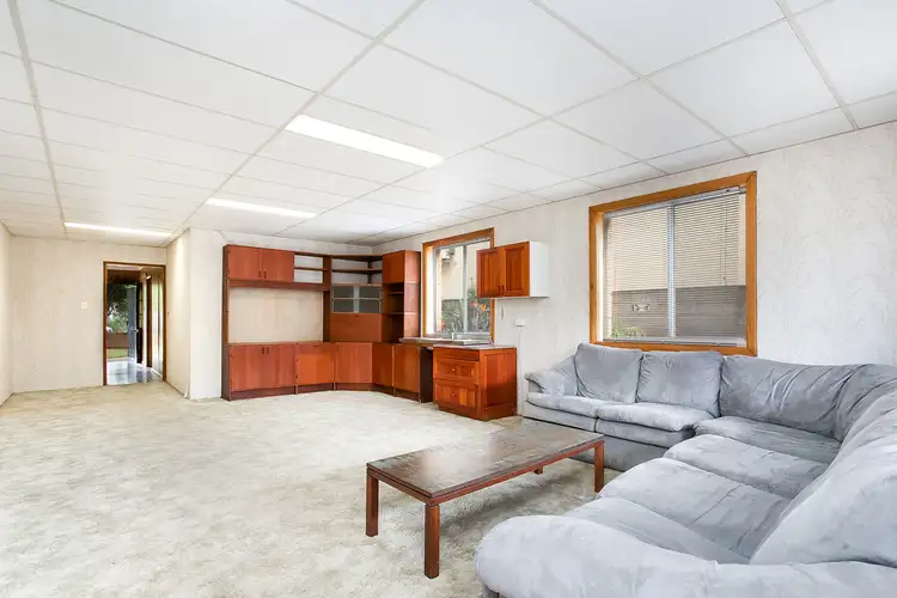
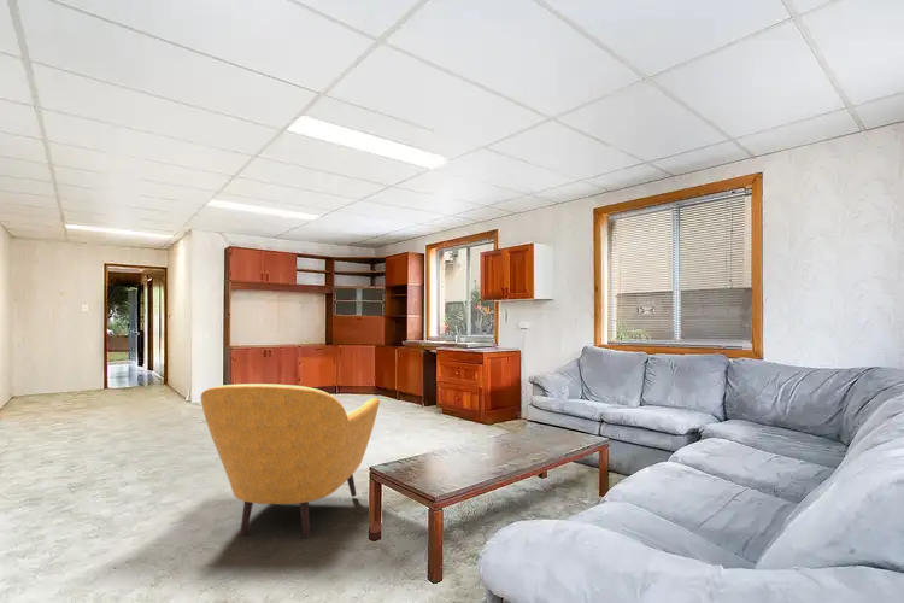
+ armchair (289, 446)
